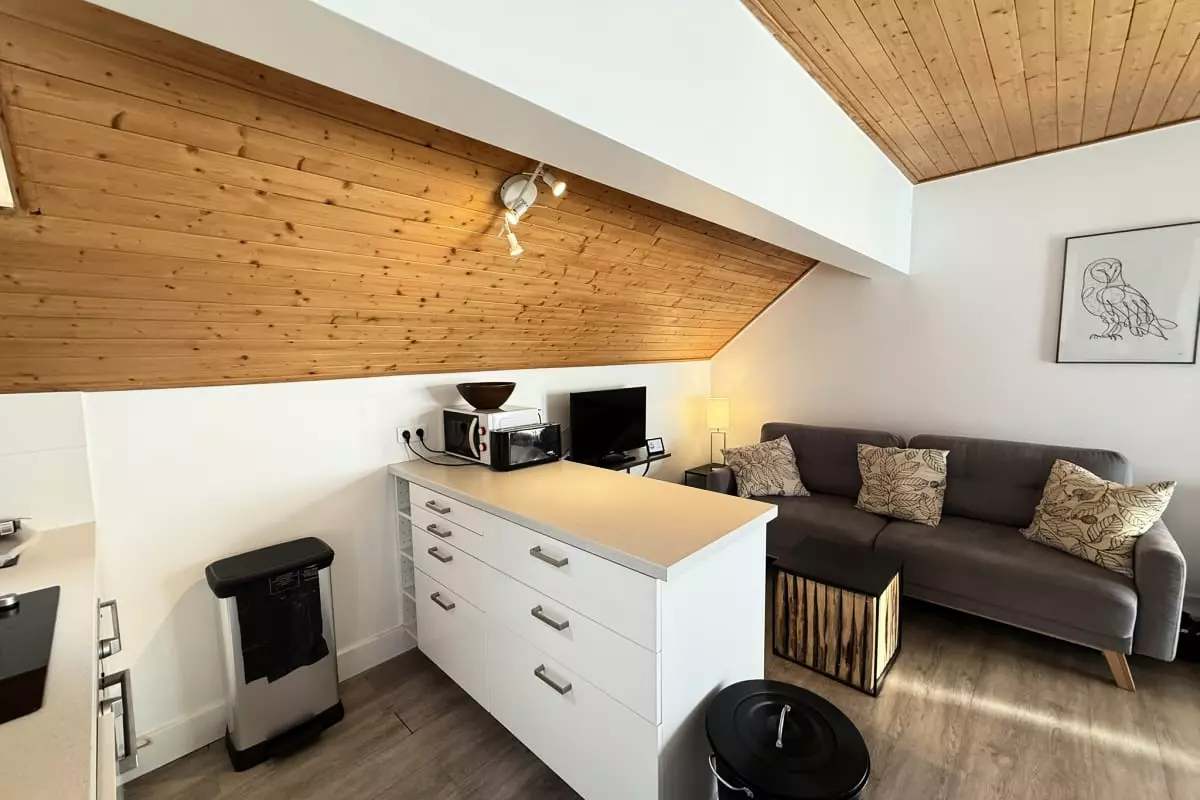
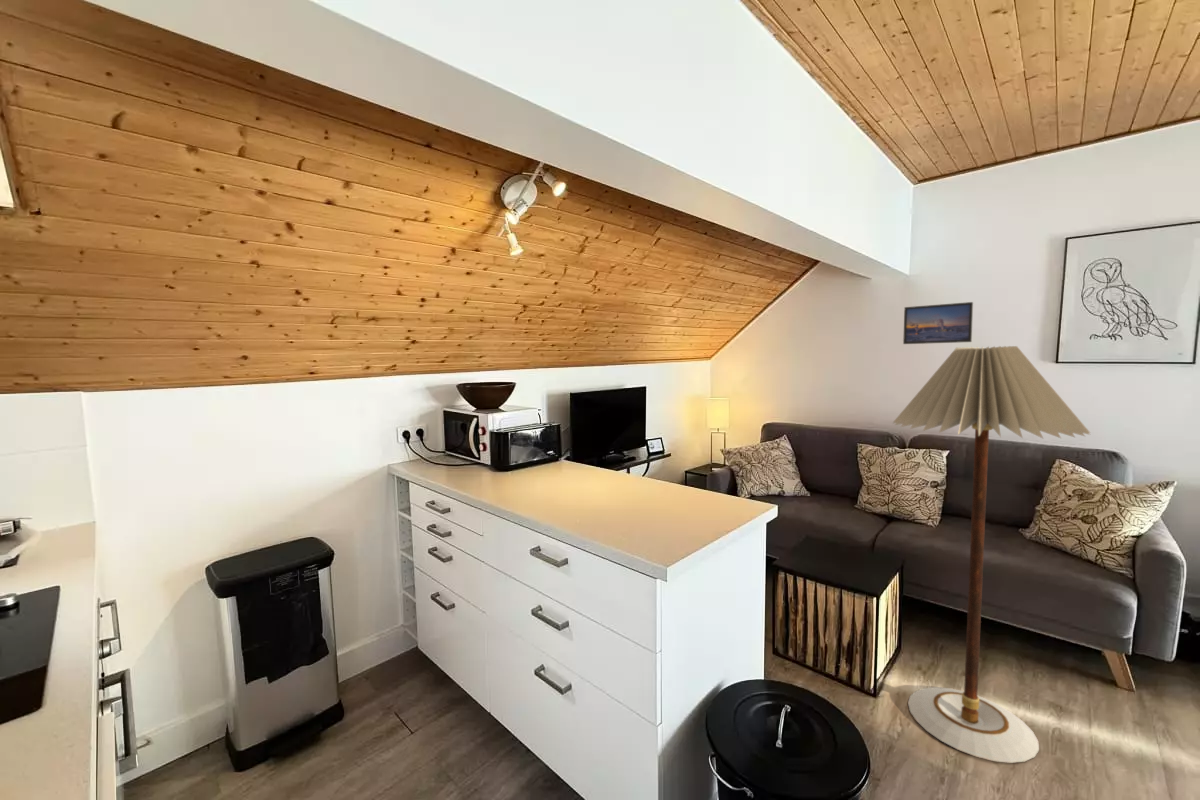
+ floor lamp (977, 539)
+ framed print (936, 324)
